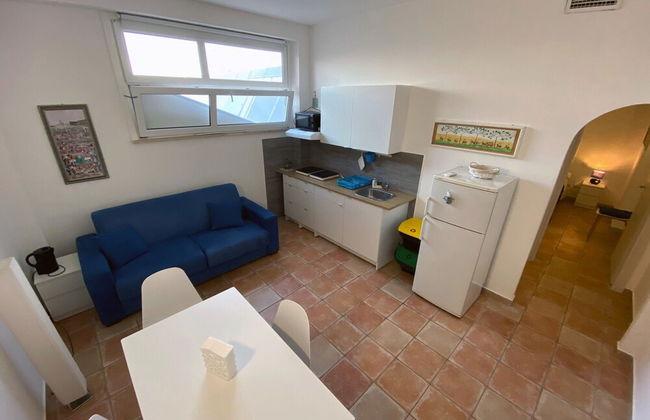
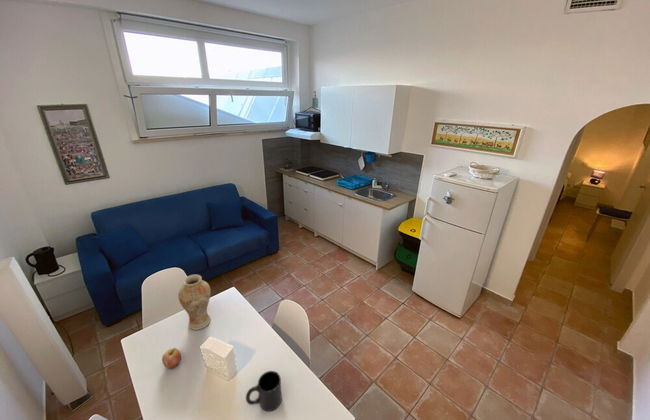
+ mug (265, 392)
+ fruit (171, 358)
+ vase (196, 301)
